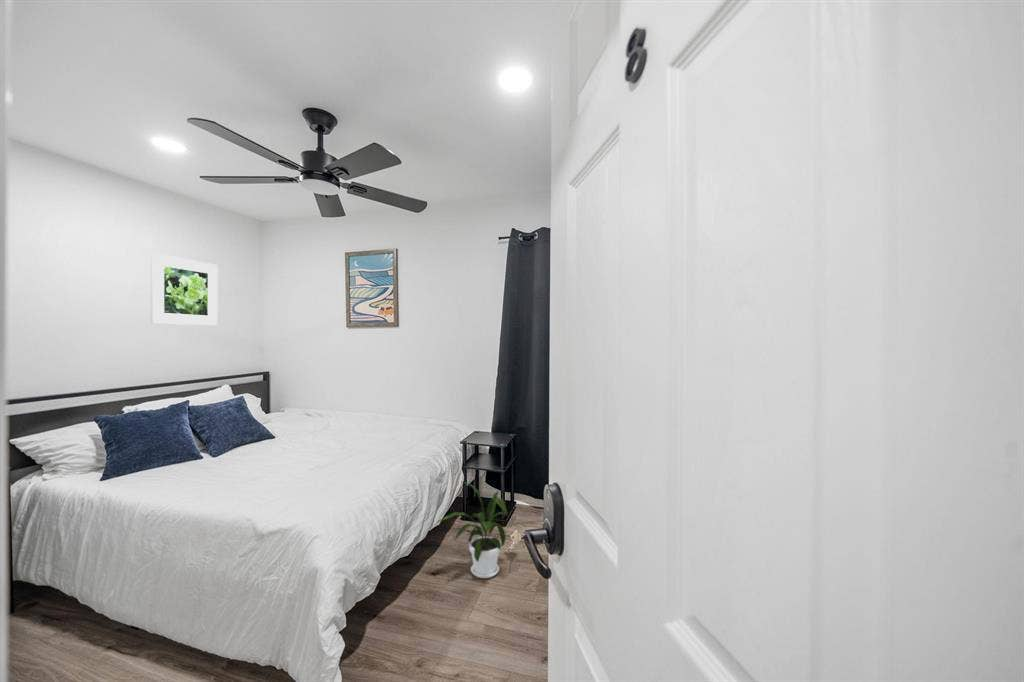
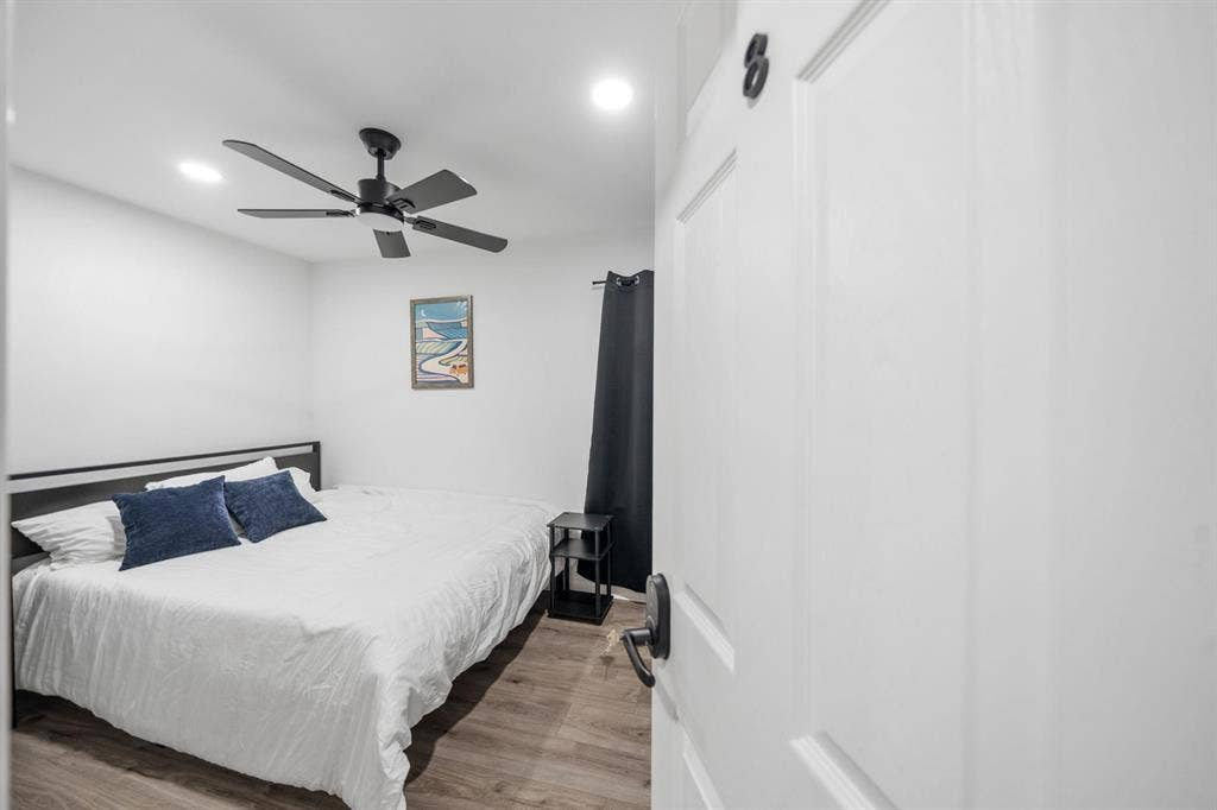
- house plant (482, 528)
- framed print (186, 292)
